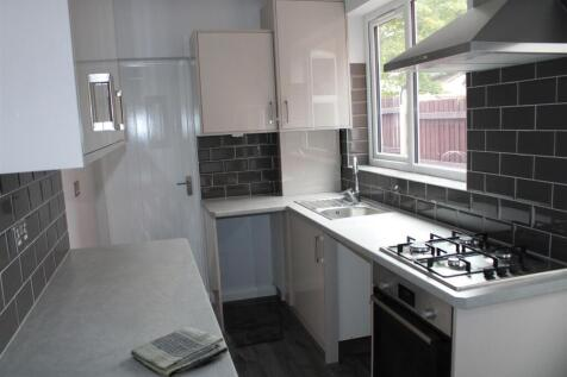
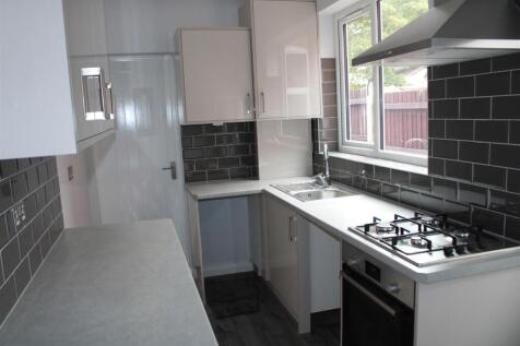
- dish towel (180, 348)
